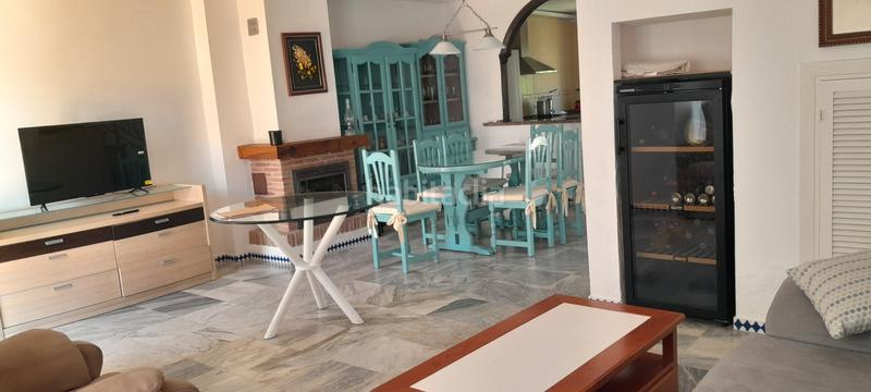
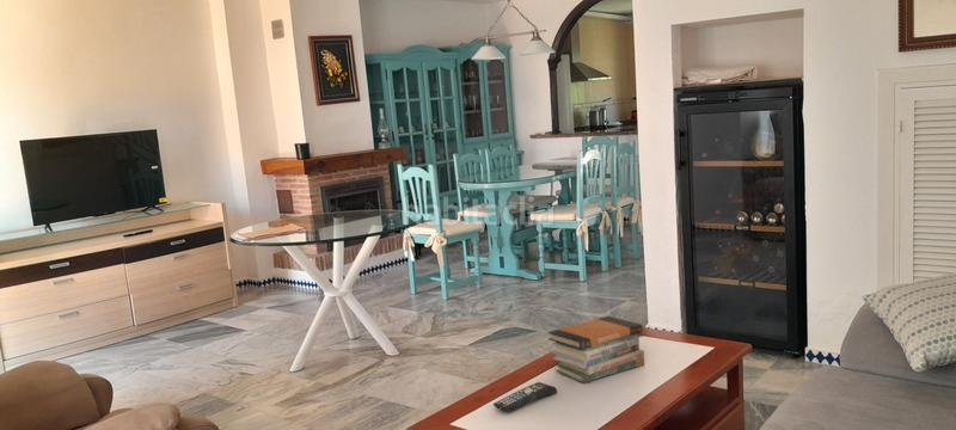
+ book stack (596, 348)
+ remote control (526, 395)
